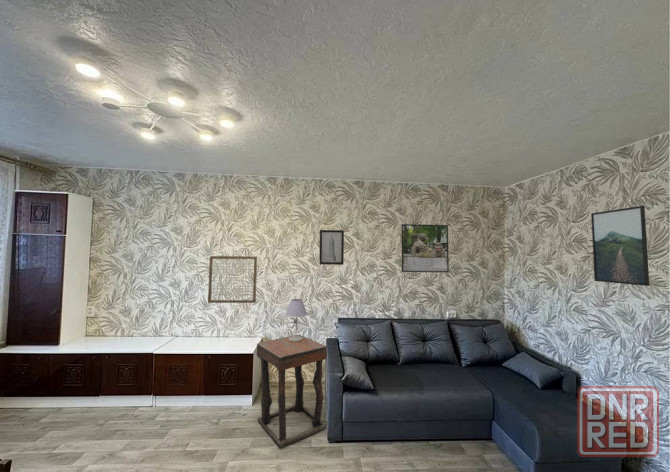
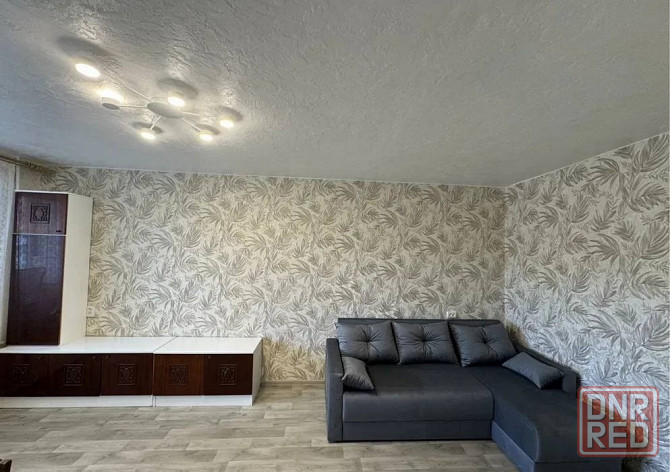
- table lamp (296, 319)
- side table (296, 384)
- wall art (232, 277)
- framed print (617, 246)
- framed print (425, 248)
- wall art (331, 247)
